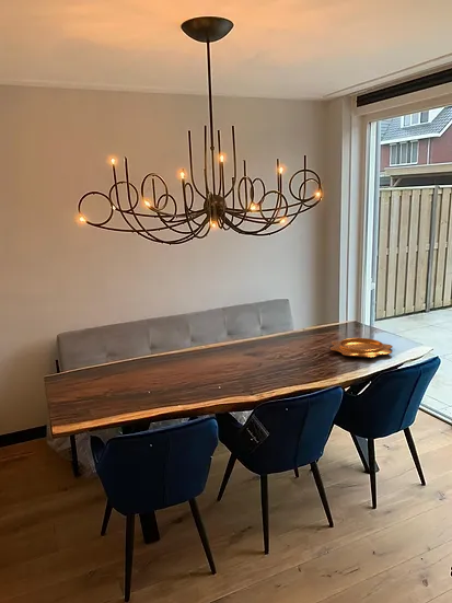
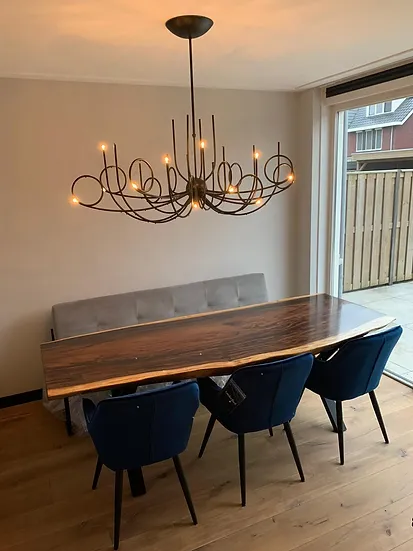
- decorative bowl (360, 347)
